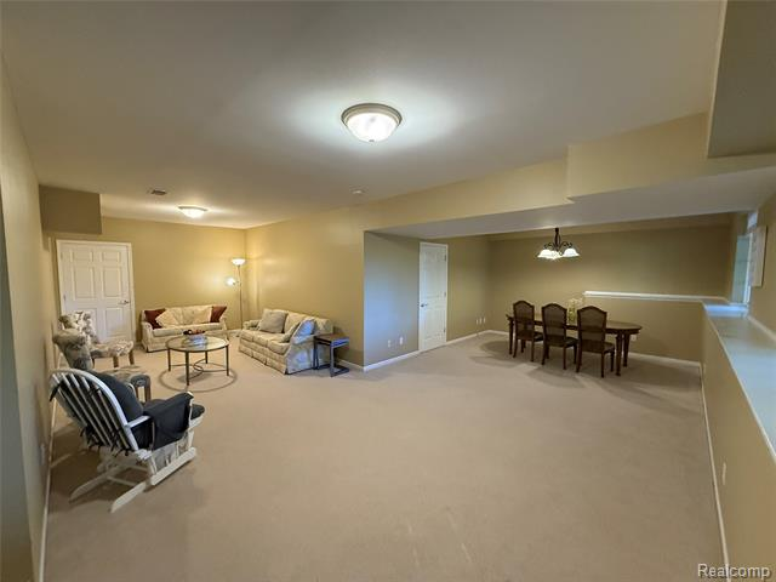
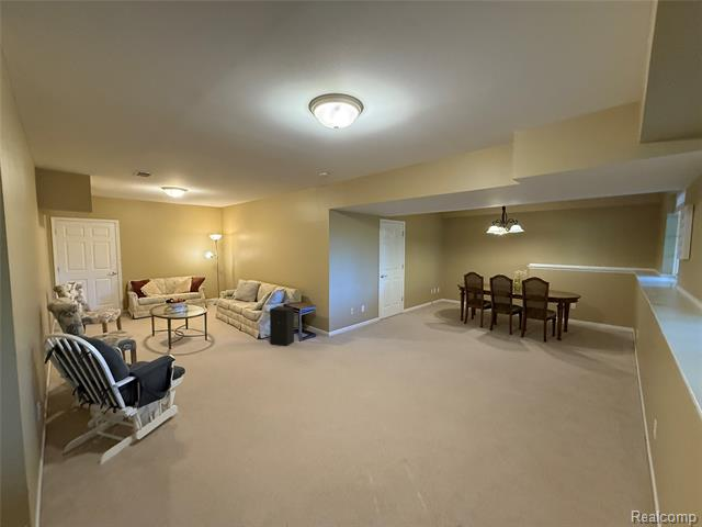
+ speaker (282, 325)
